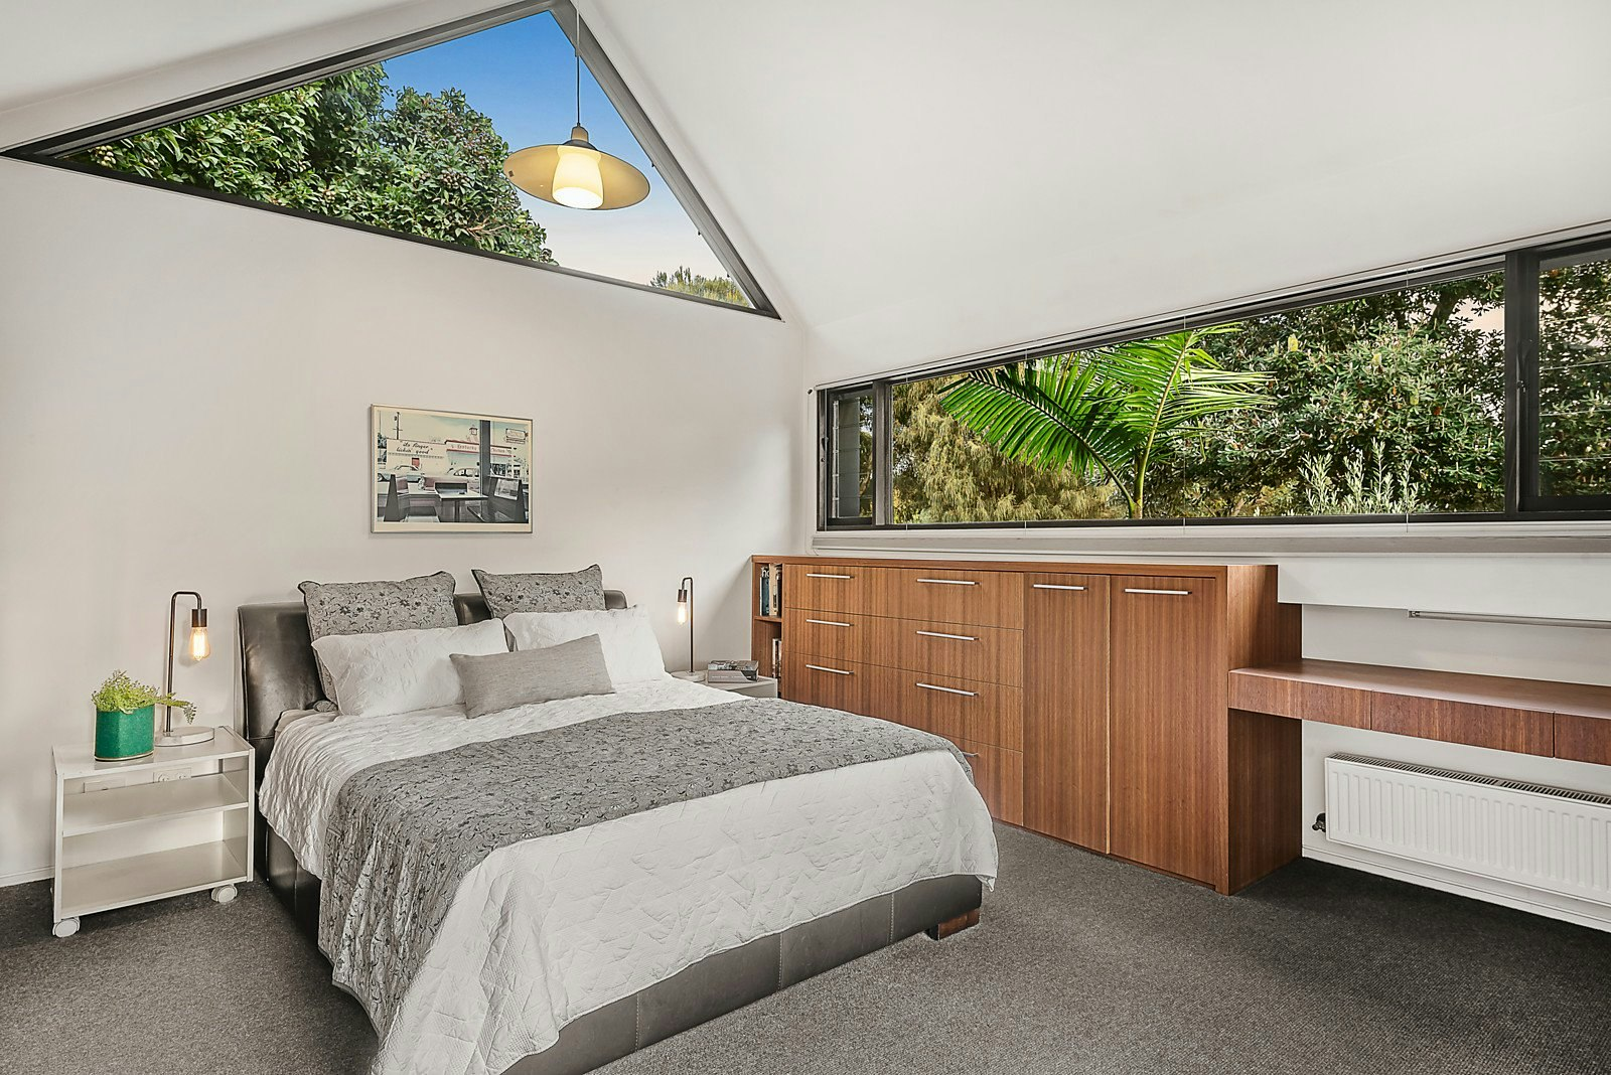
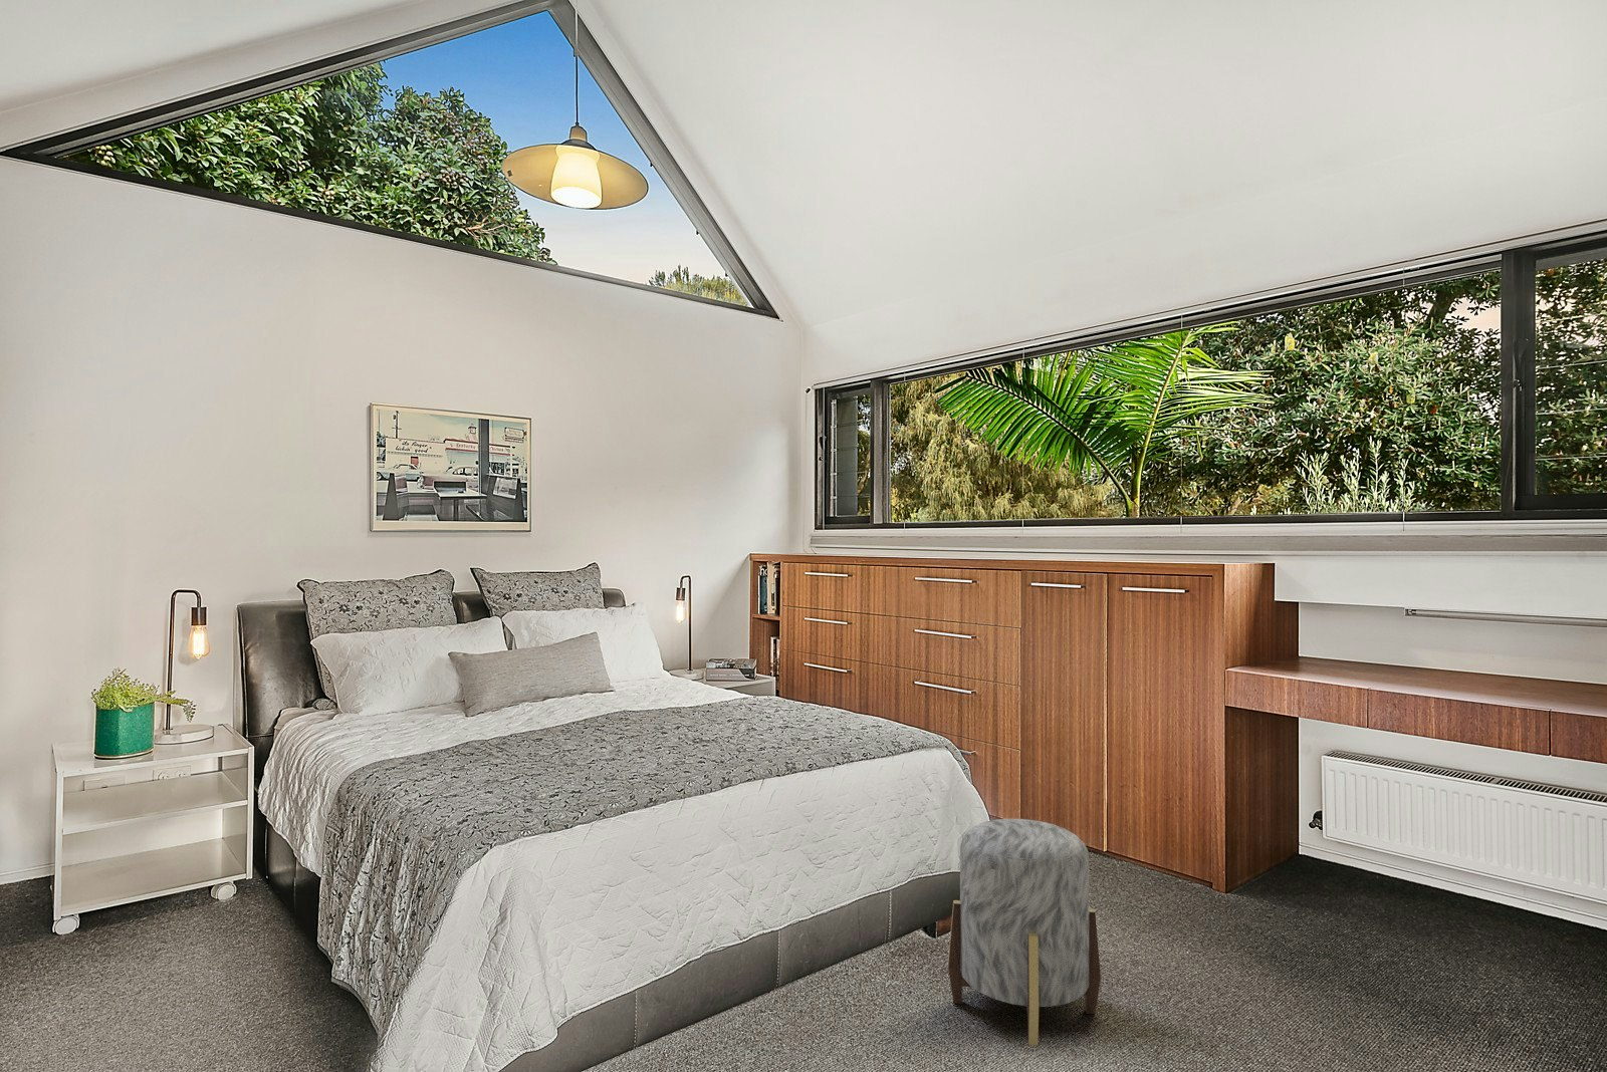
+ stool (1023, 916)
